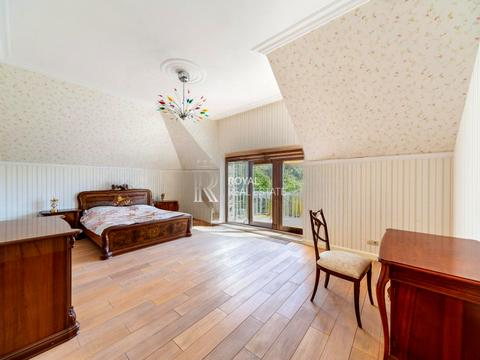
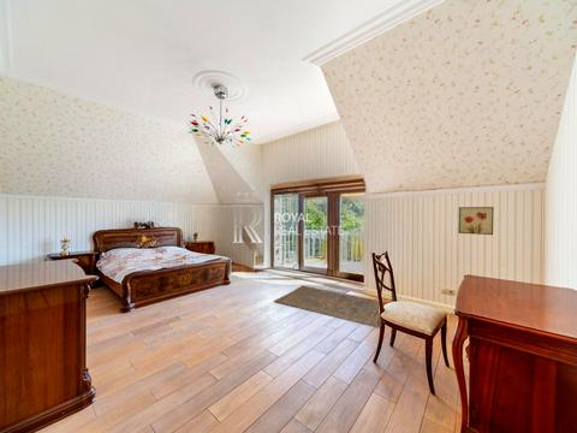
+ wall art (475, 220)
+ rug (332, 302)
